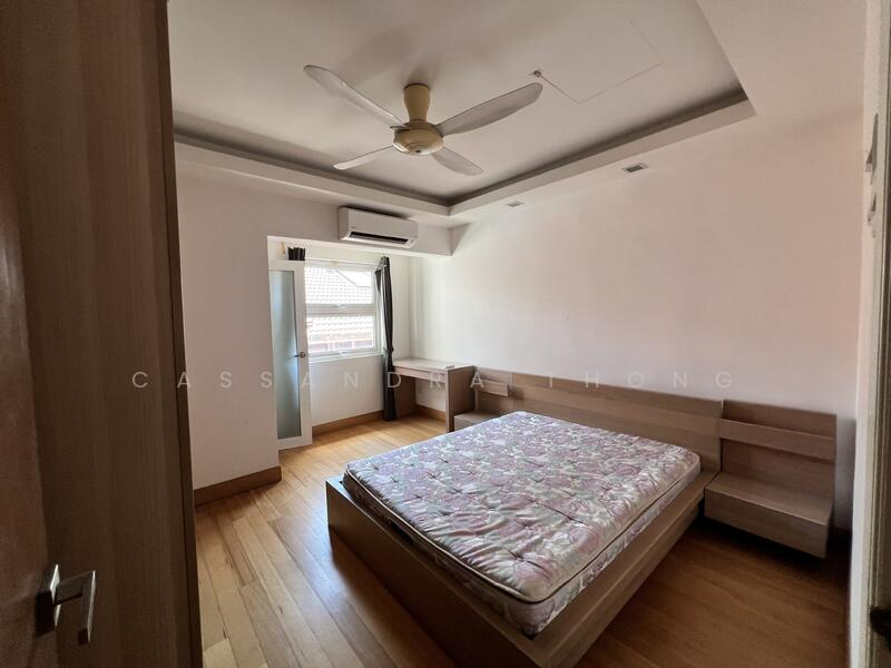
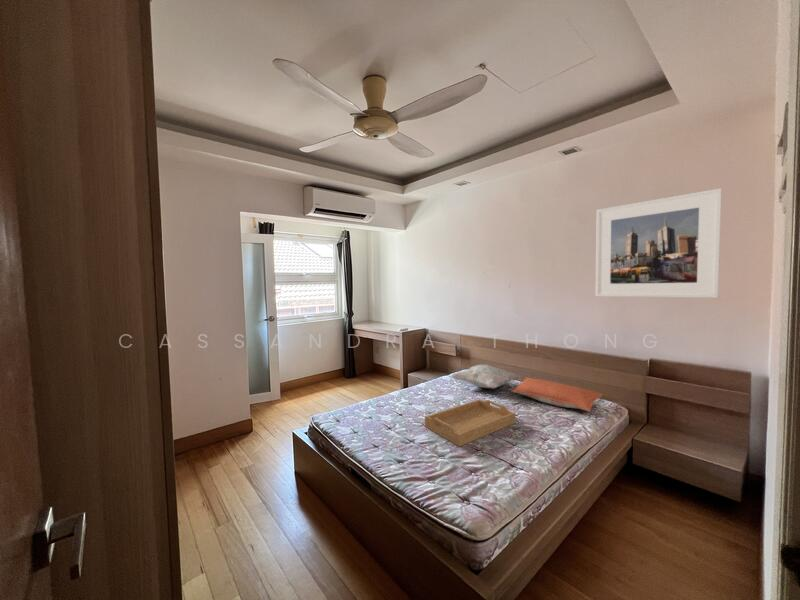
+ decorative pillow (485, 376)
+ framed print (650, 249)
+ pillow (554, 392)
+ serving tray (470, 418)
